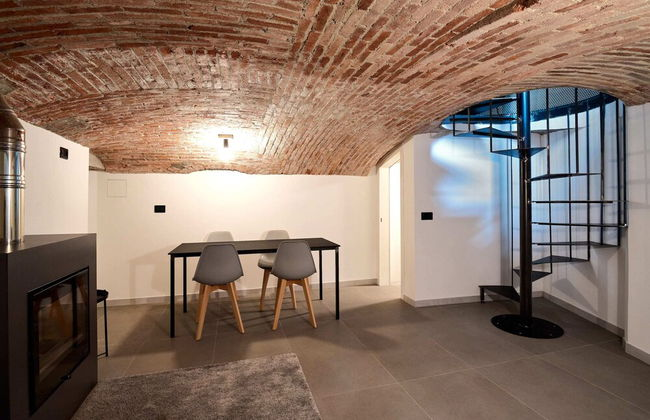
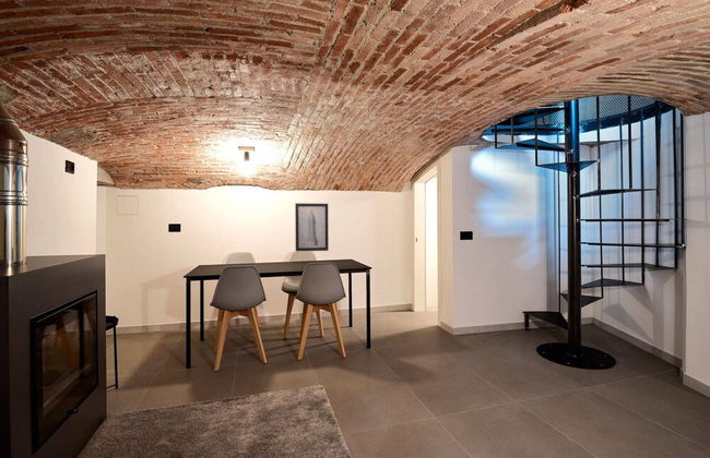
+ wall art (311, 227)
